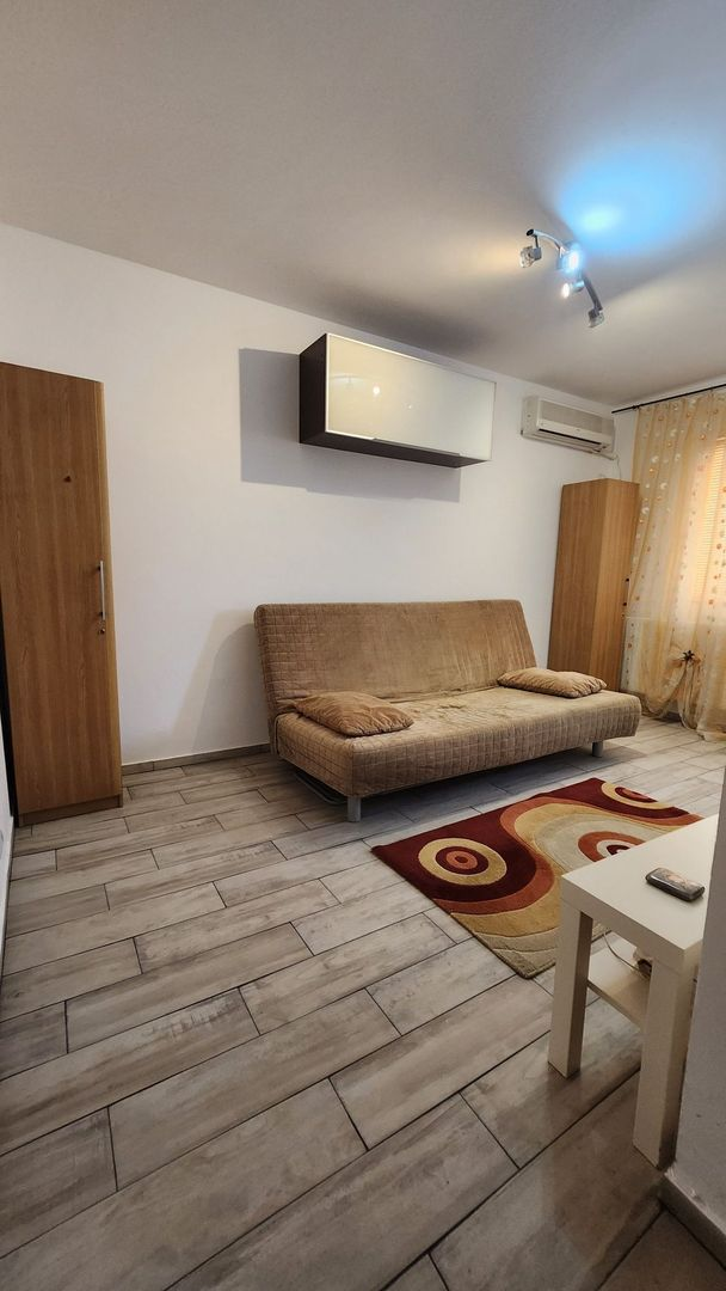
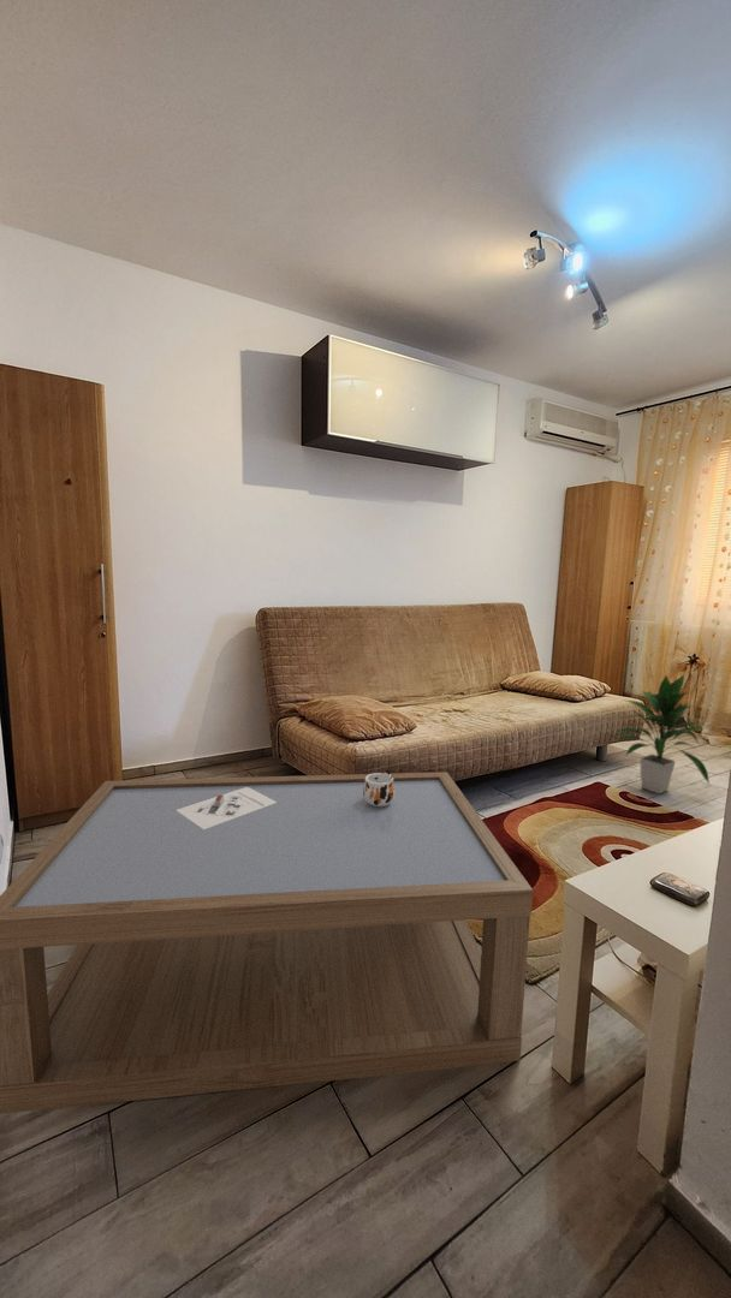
+ coffee table (279, 898)
+ indoor plant (662, 734)
+ mug (378, 781)
+ architectural model (227, 798)
